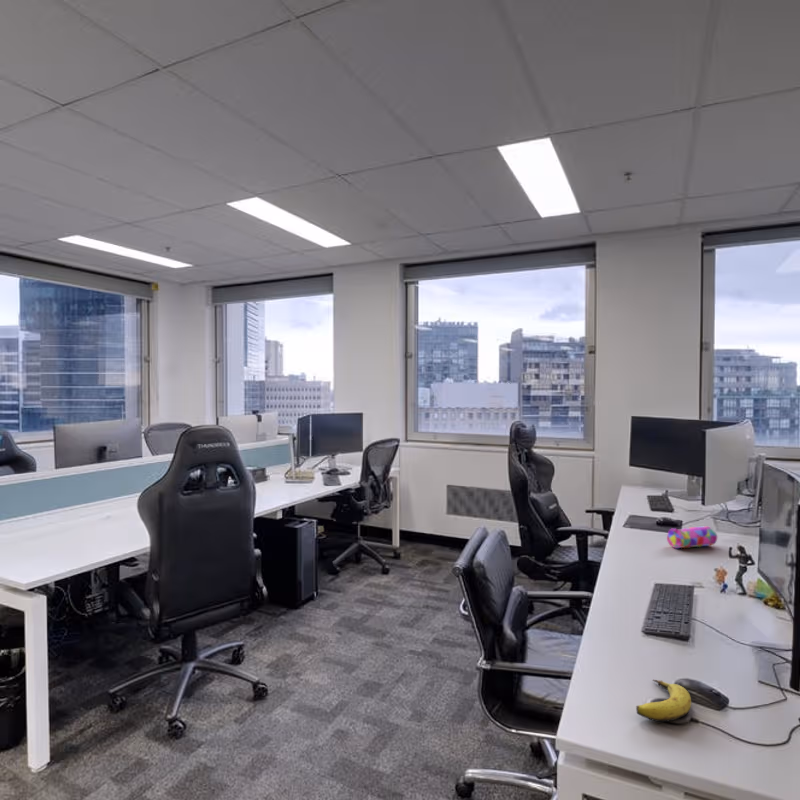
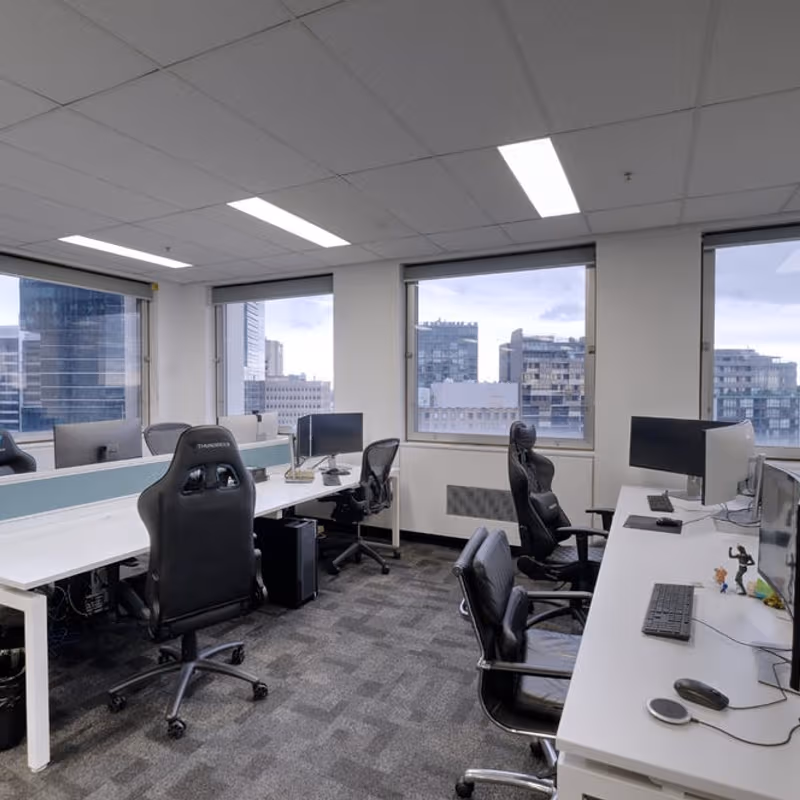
- pencil case (691, 536)
- banana (667, 699)
